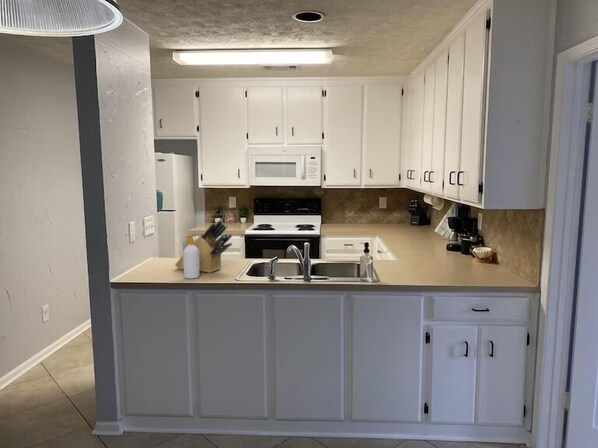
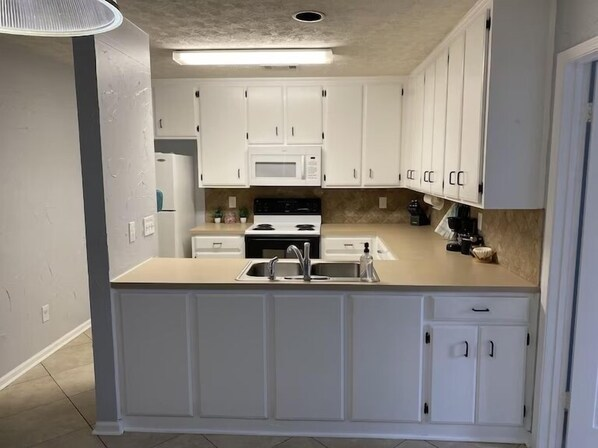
- knife block (203, 244)
- soap bottle (190, 256)
